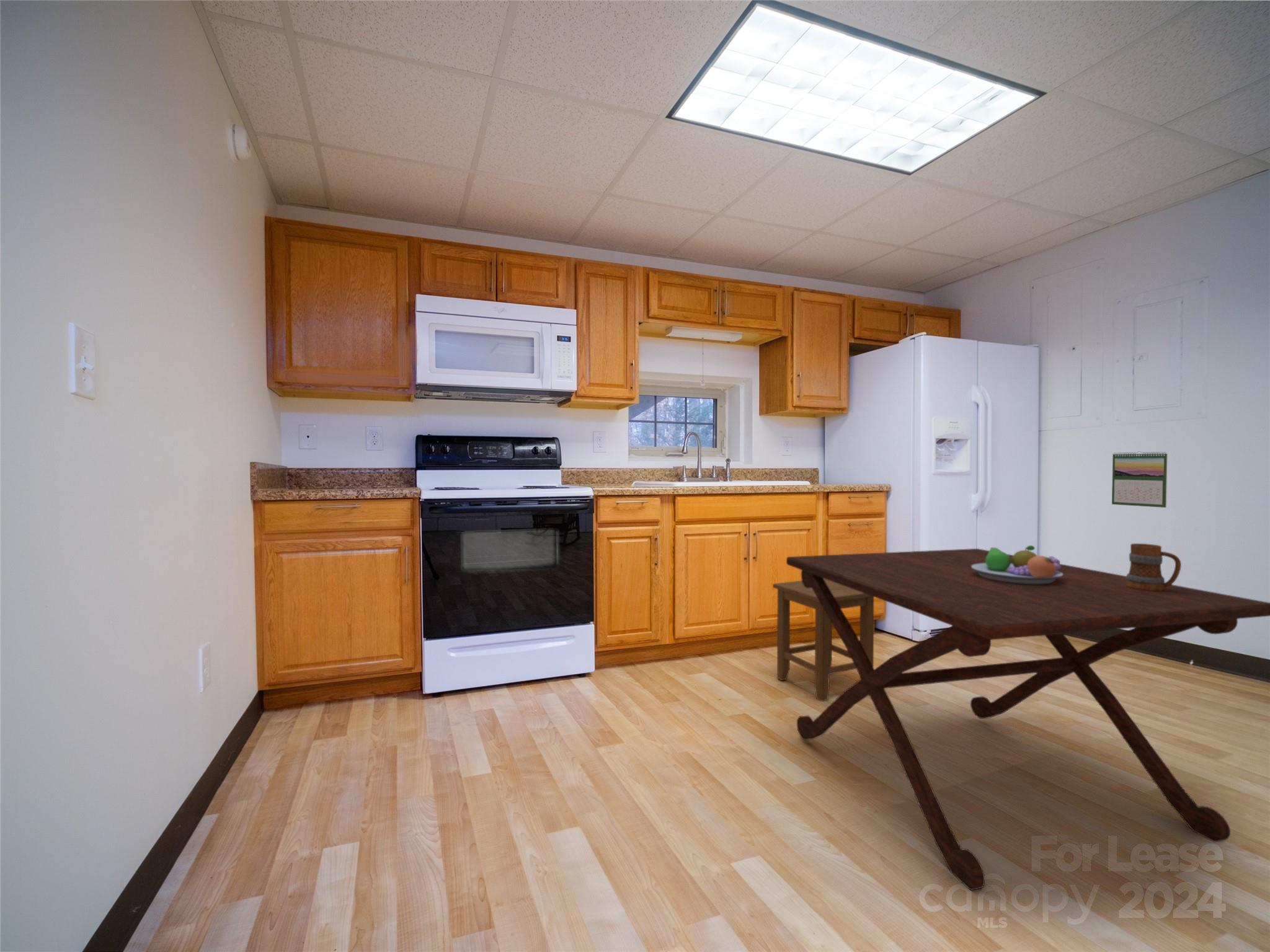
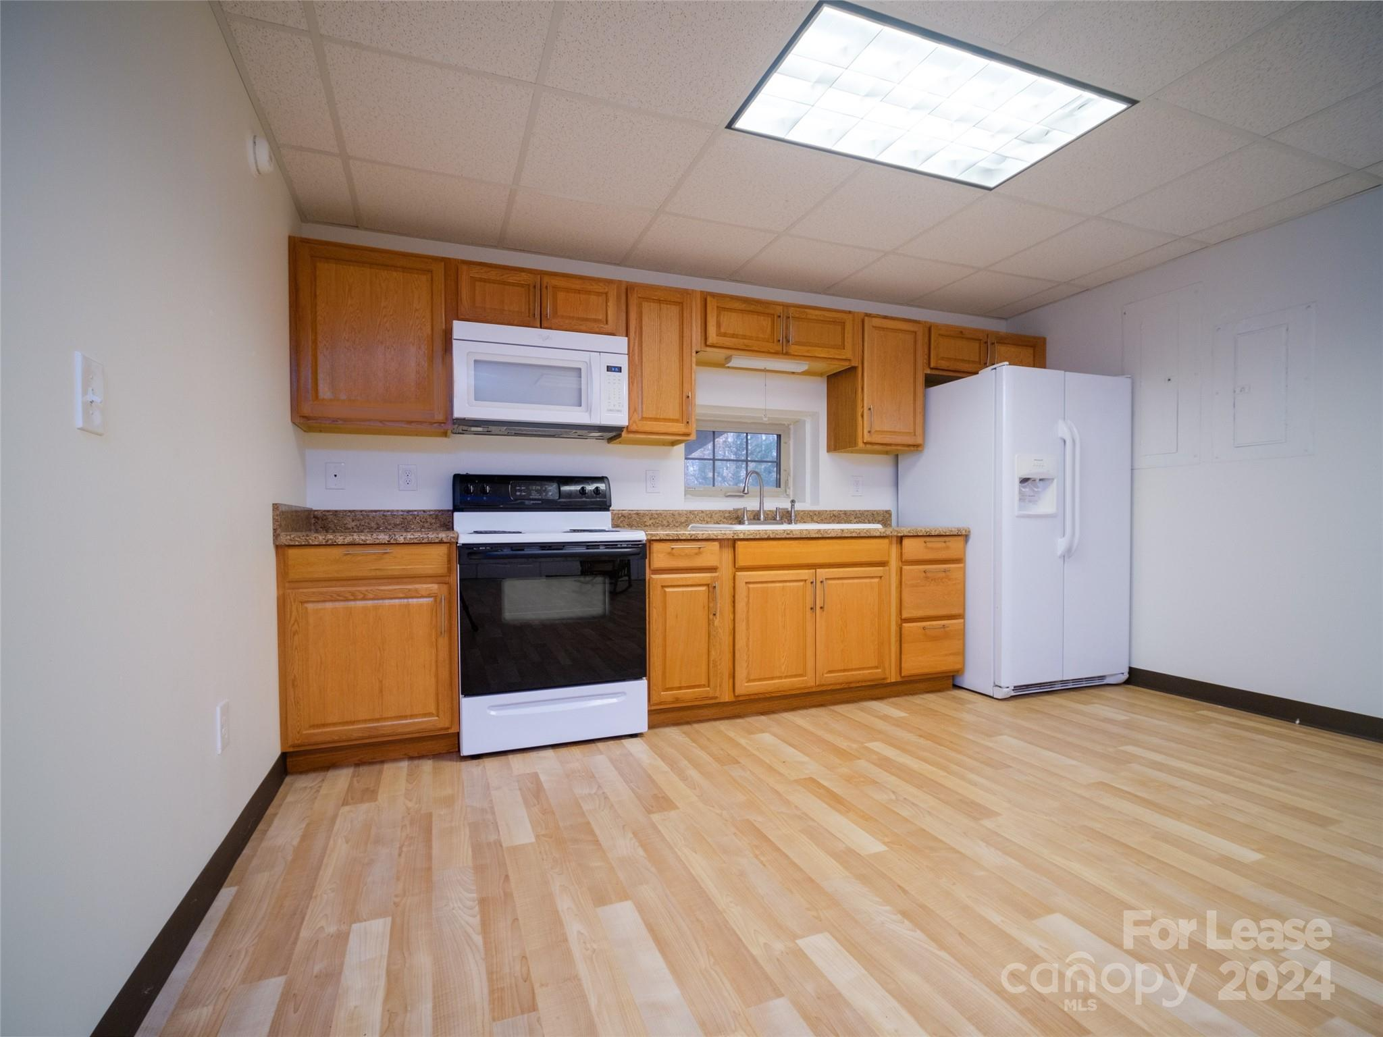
- stool (824, 635)
- calendar (1139, 478)
- mug (1153, 566)
- fruit bowl (1015, 561)
- side table (980, 678)
